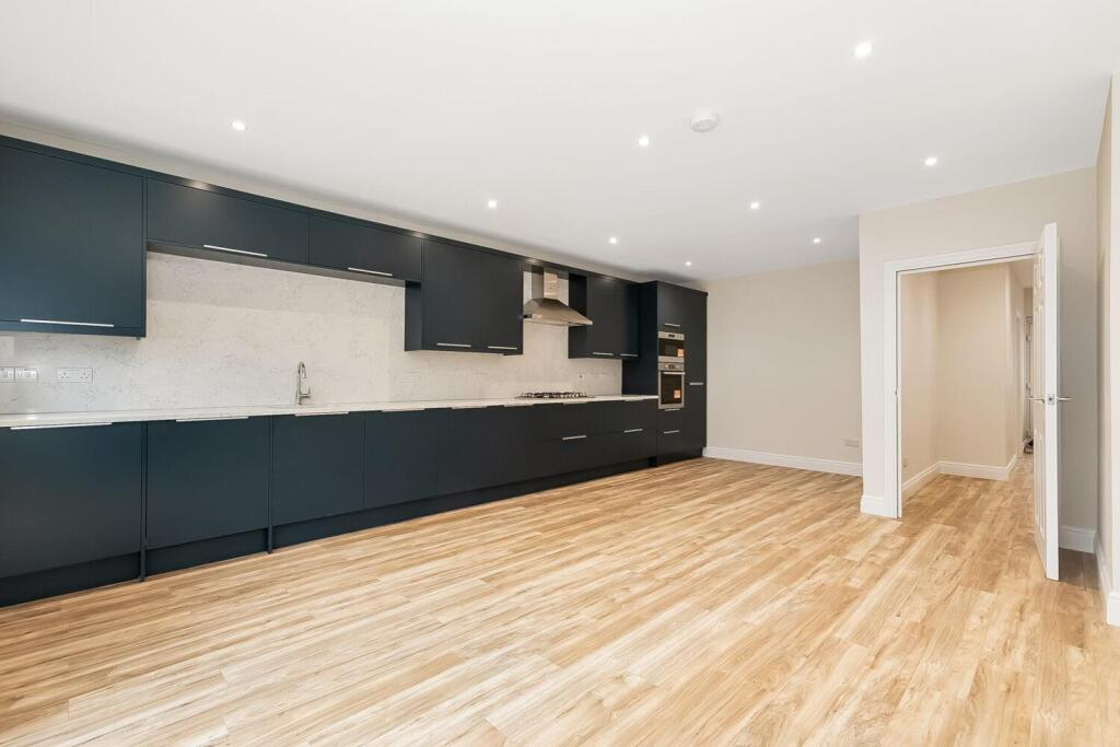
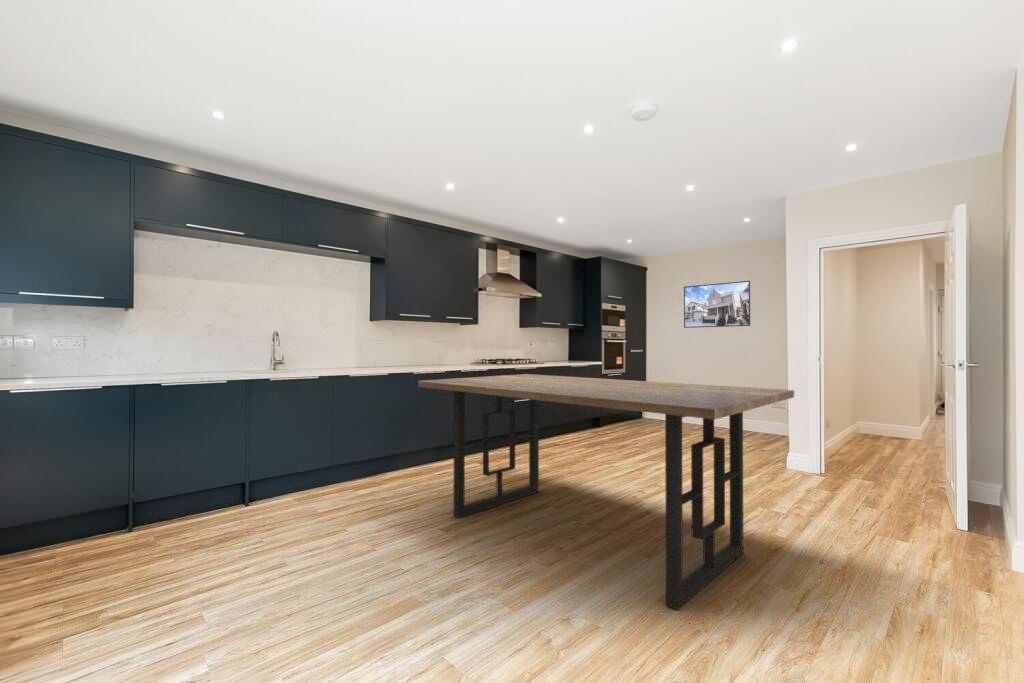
+ dining table (538, 458)
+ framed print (715, 305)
